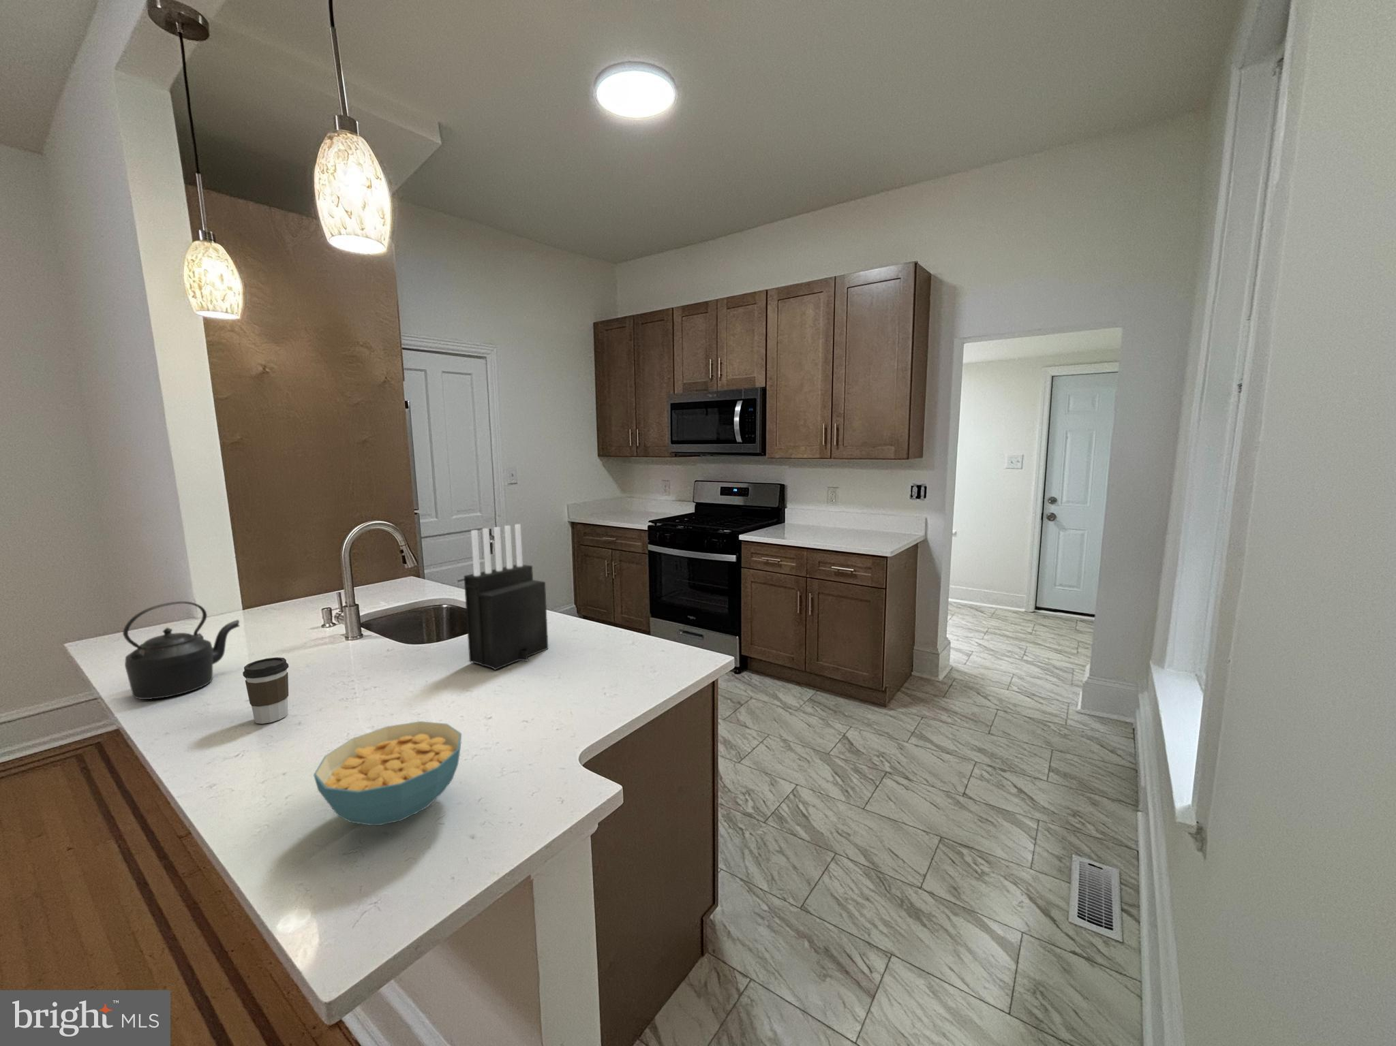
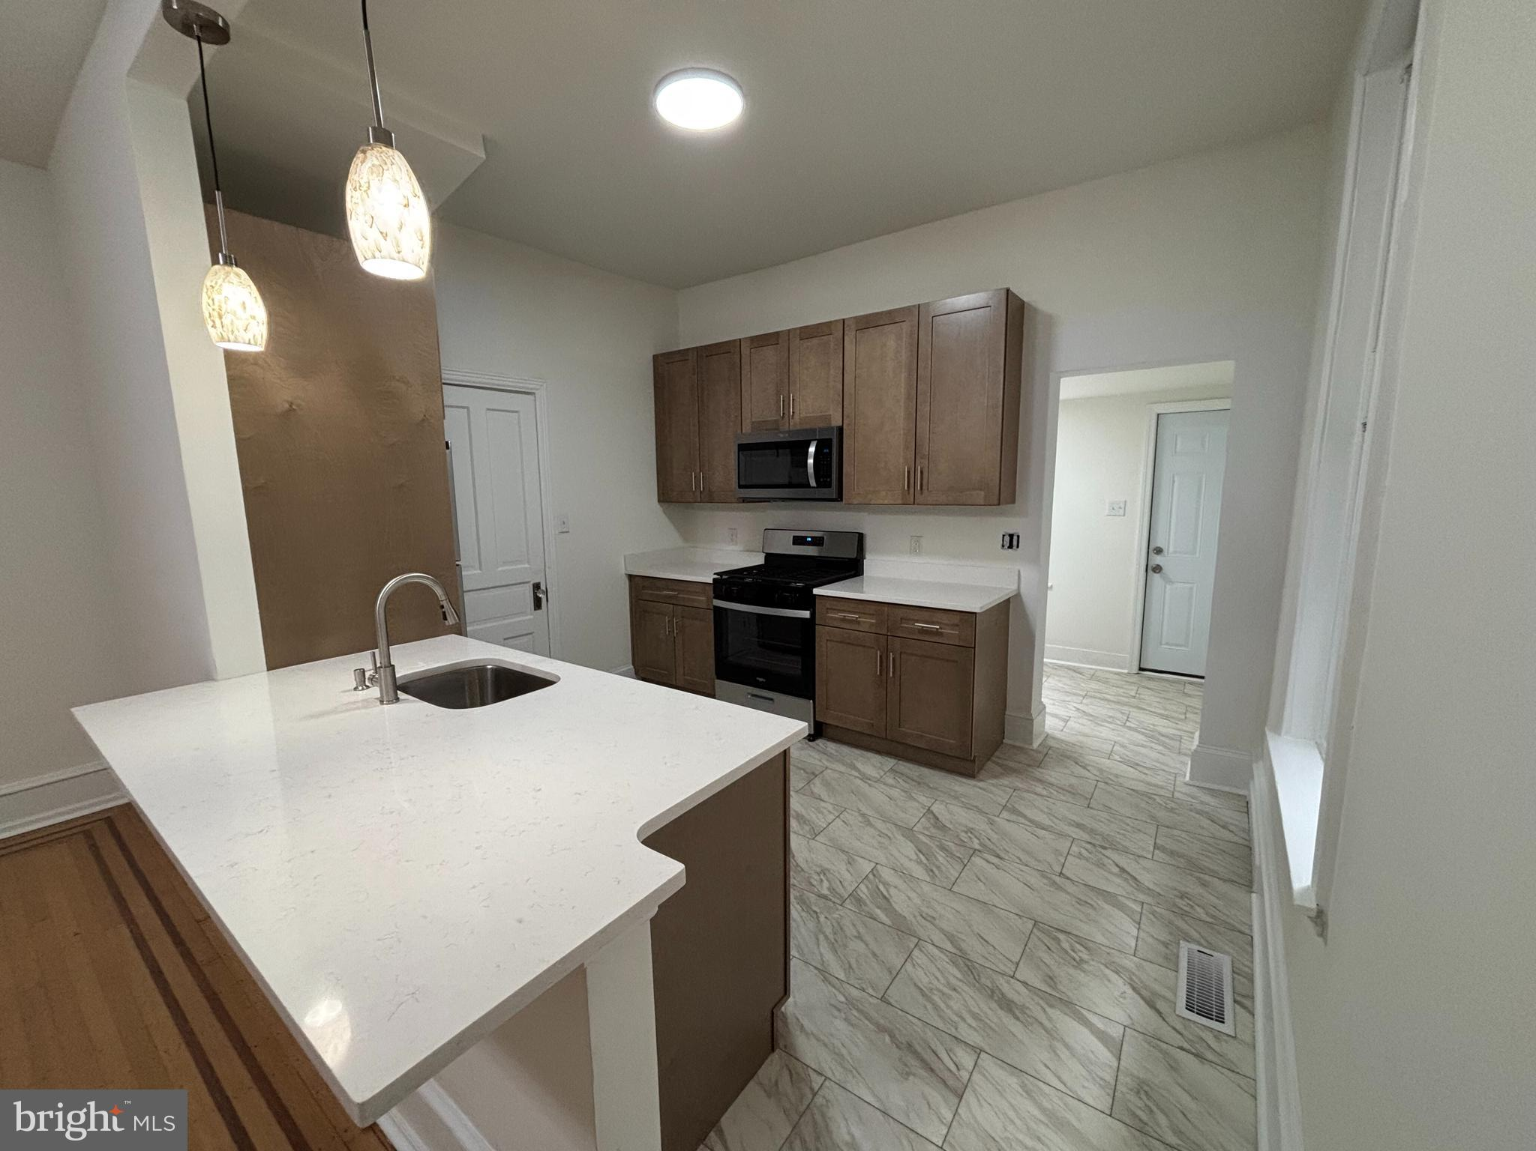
- coffee cup (268, 690)
- cereal bowl (395, 782)
- knife block (509, 593)
- kettle (188, 641)
